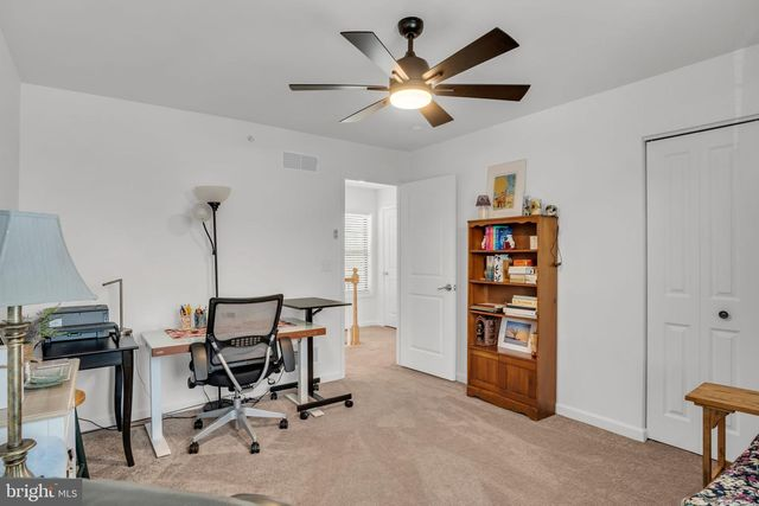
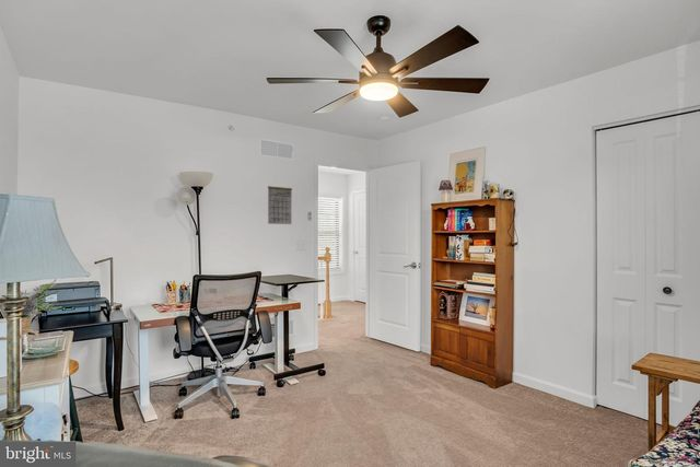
+ calendar (280, 201)
